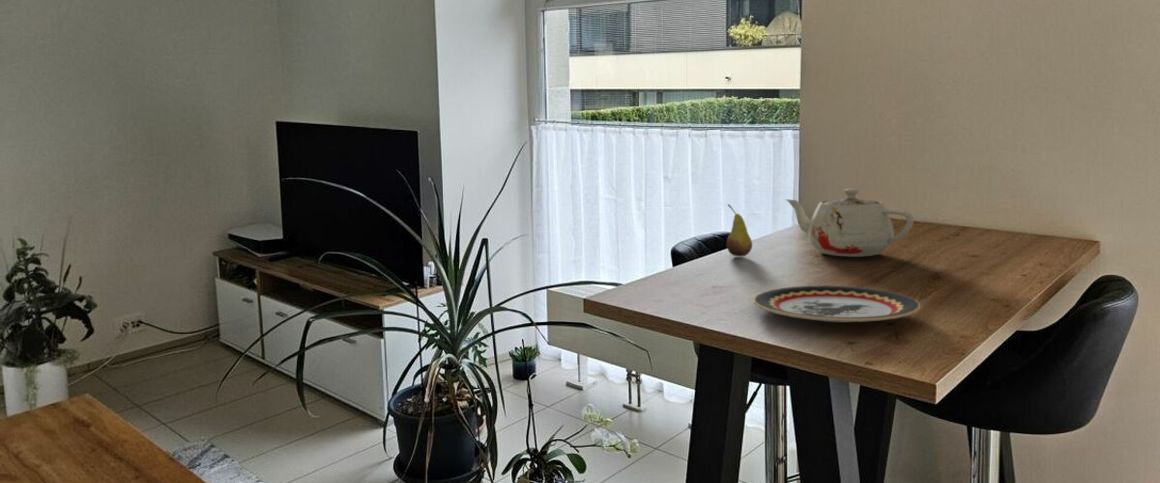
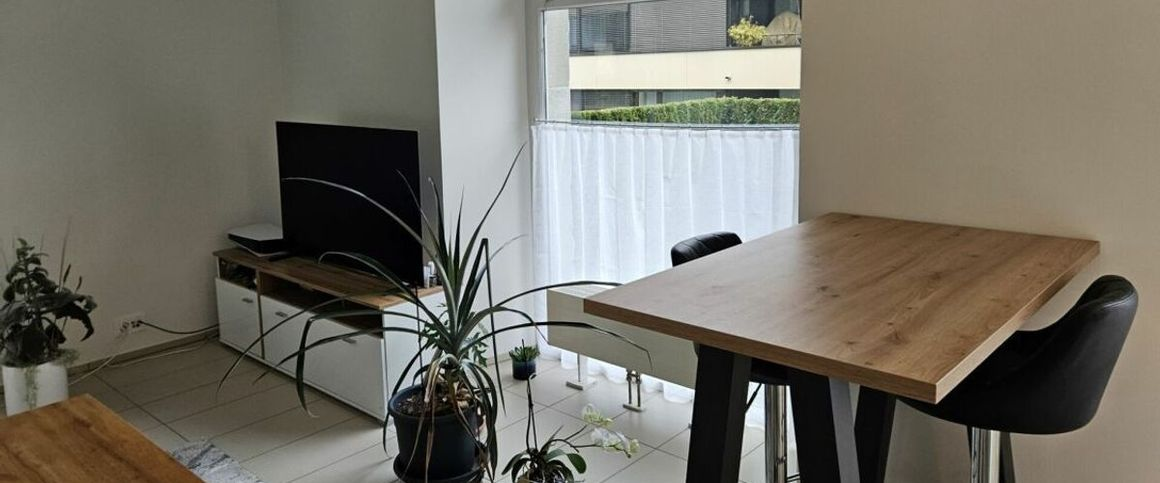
- teapot (846, 220)
- fruit (739, 230)
- plate (834, 307)
